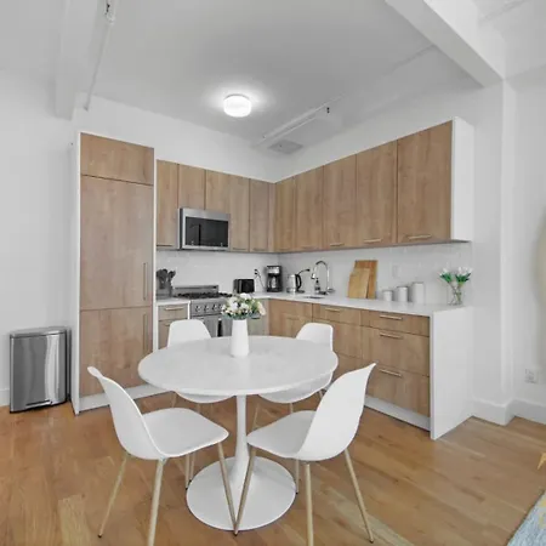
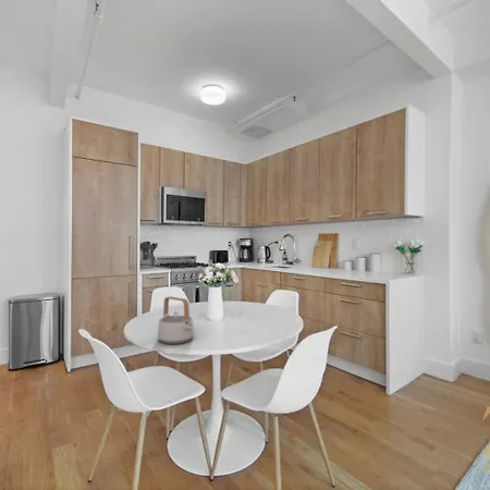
+ teapot (177, 319)
